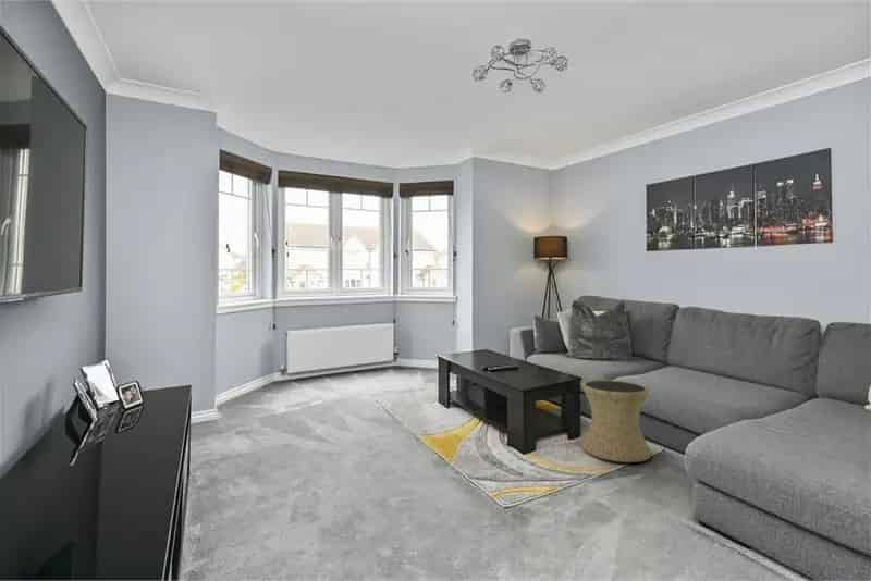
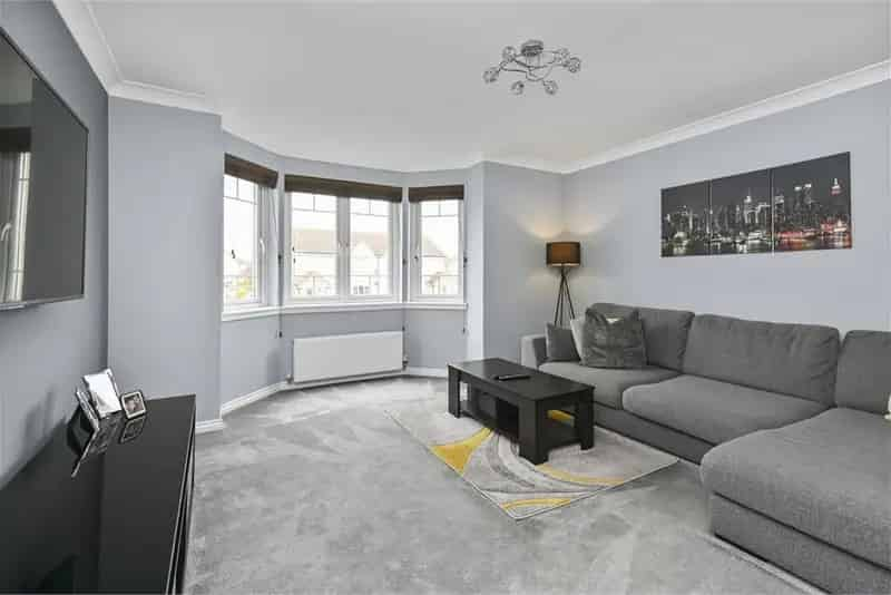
- side table (614, 418)
